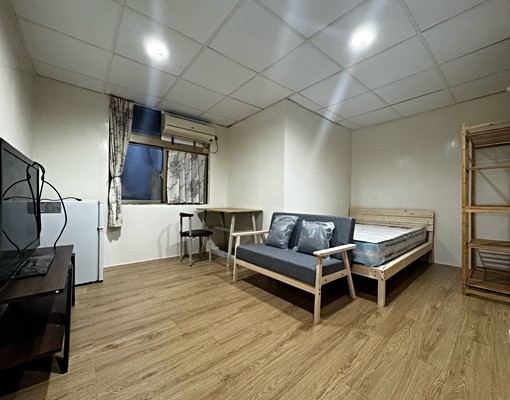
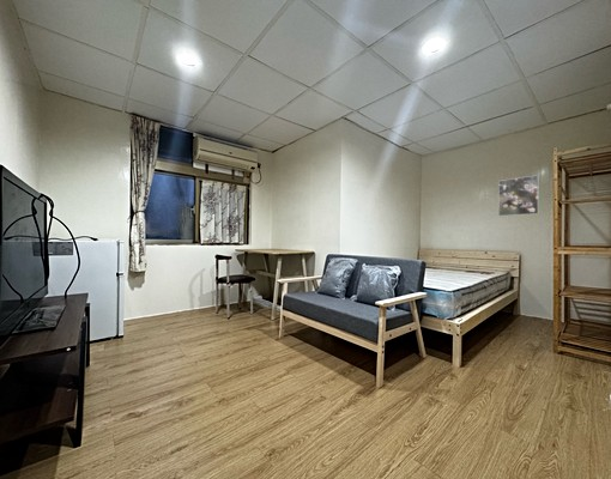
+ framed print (518, 196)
